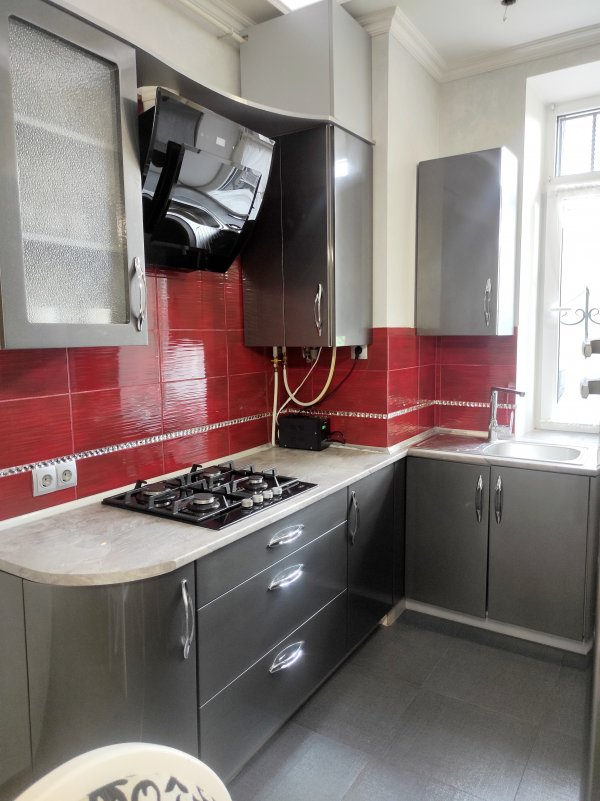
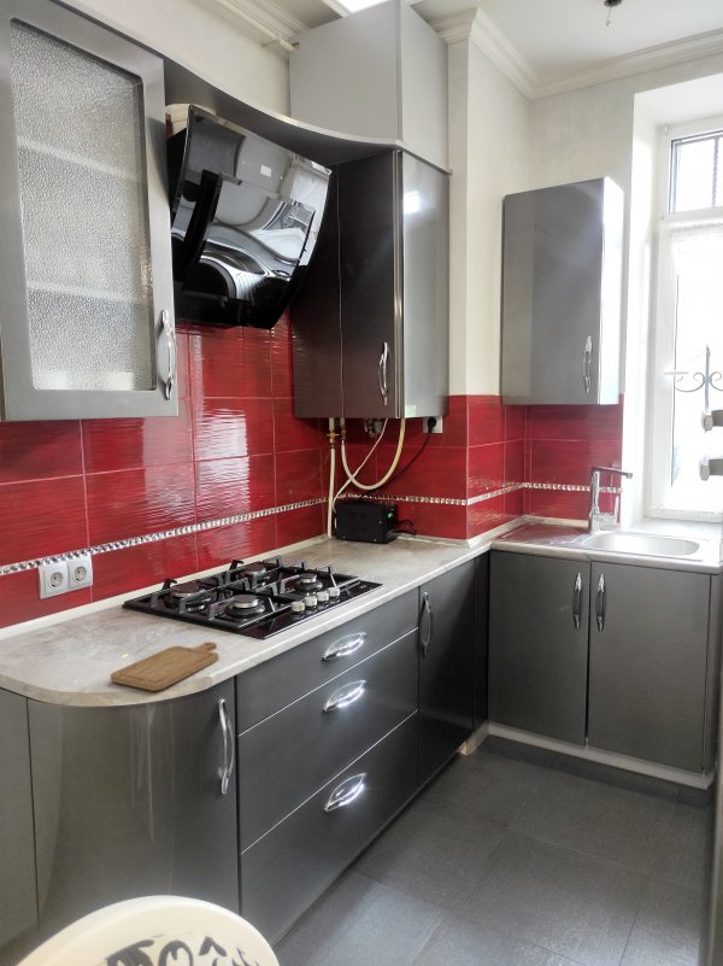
+ chopping board (175, 662)
